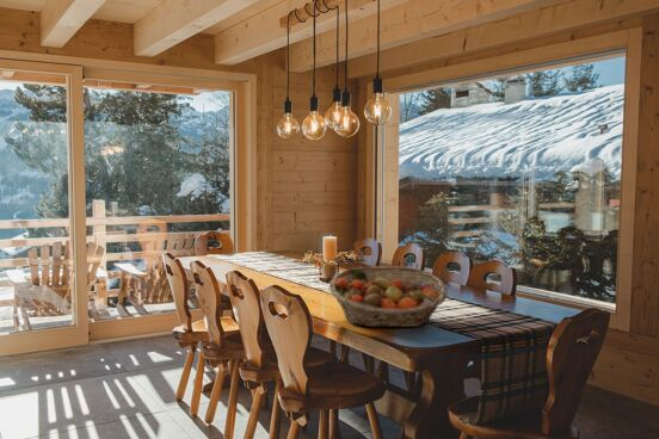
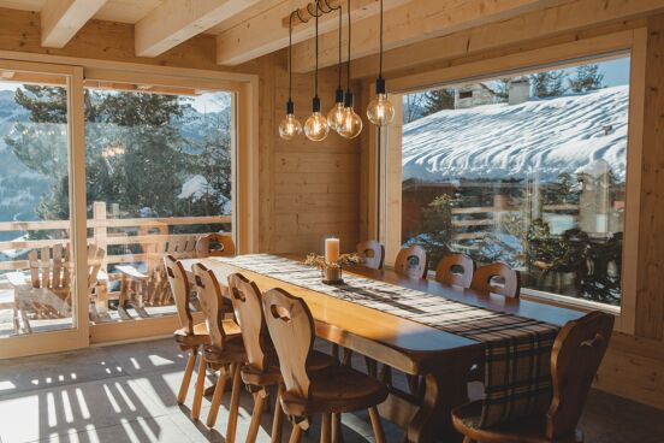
- fruit basket (387, 295)
